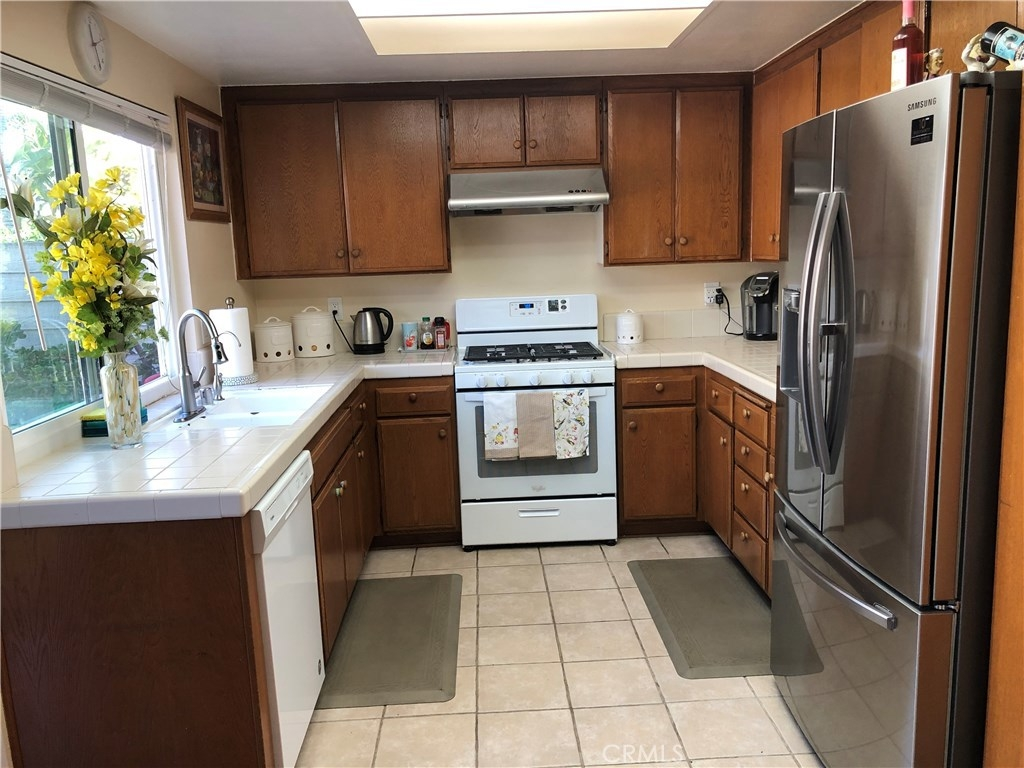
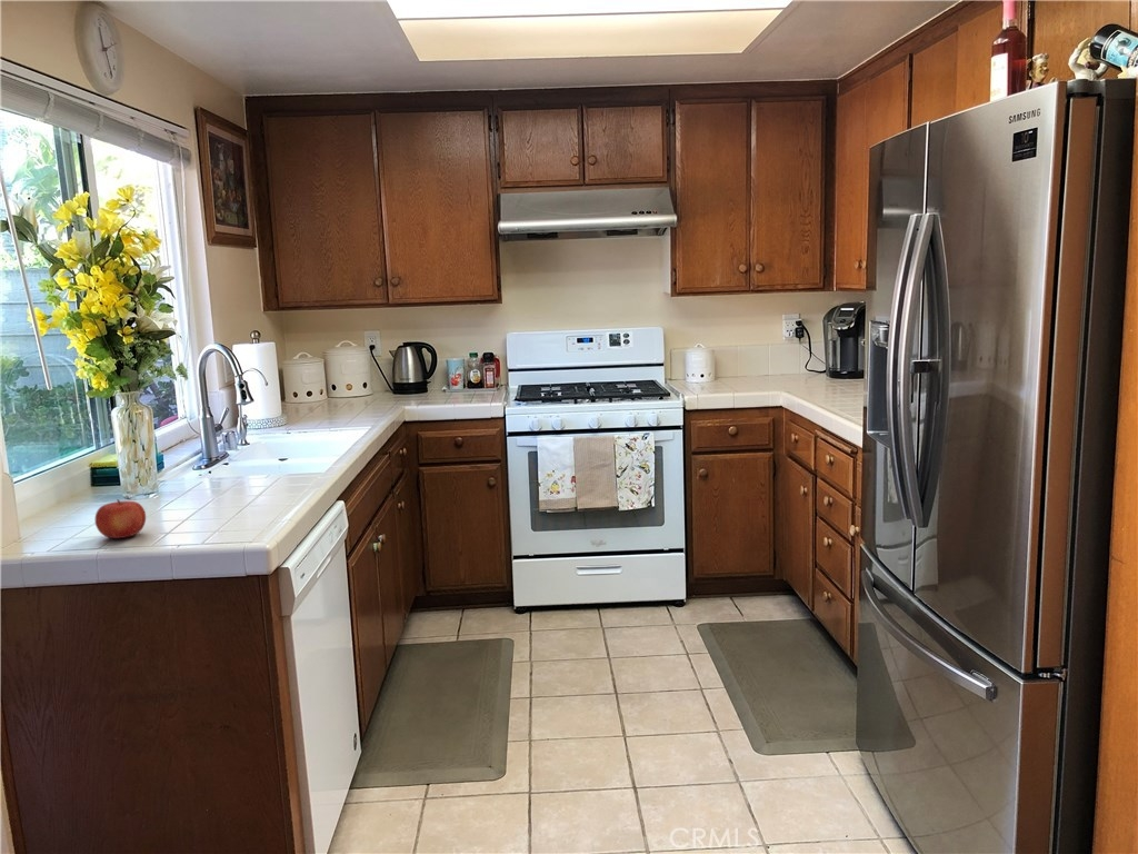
+ fruit (120, 517)
